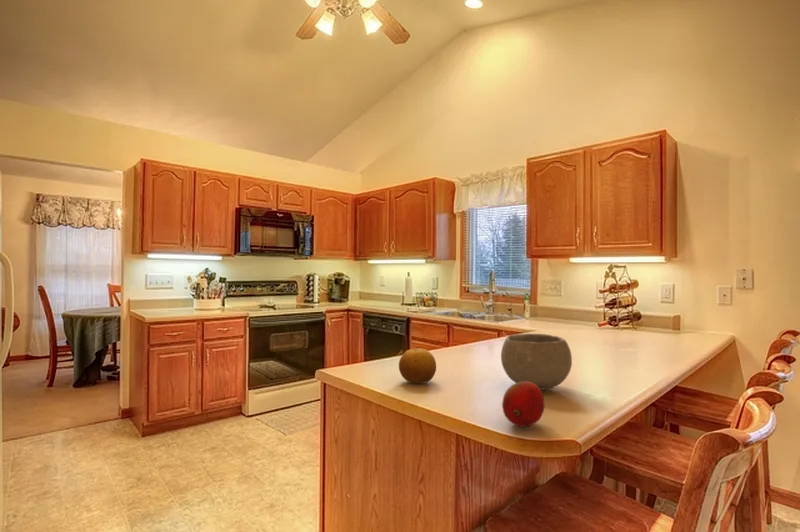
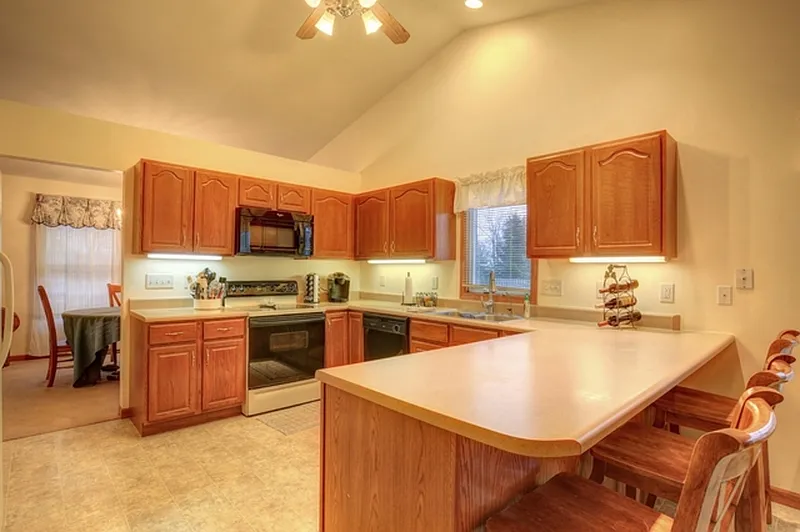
- bowl (535, 362)
- fruit (417, 365)
- fruit (523, 403)
